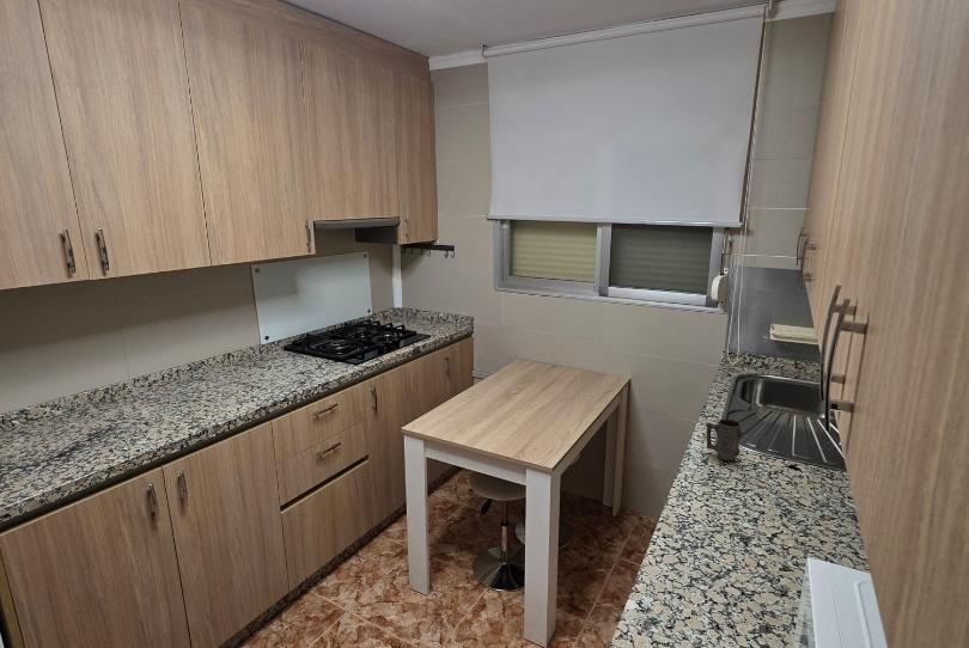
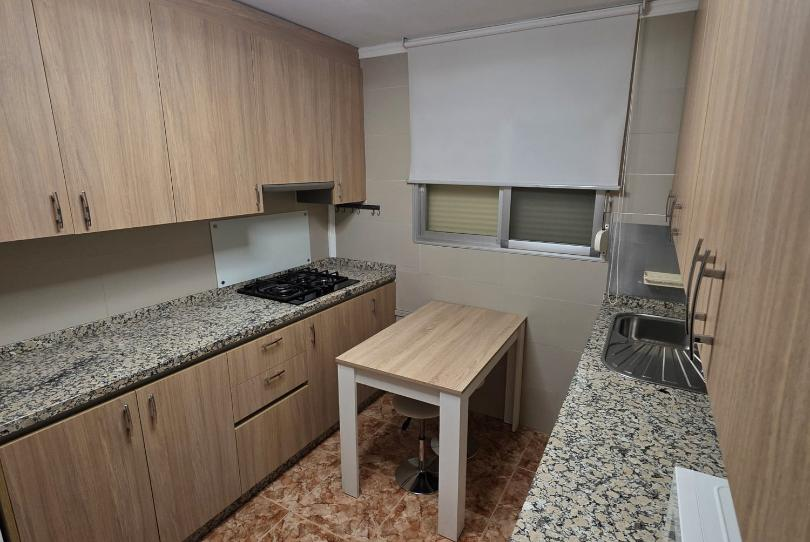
- mug (723, 439)
